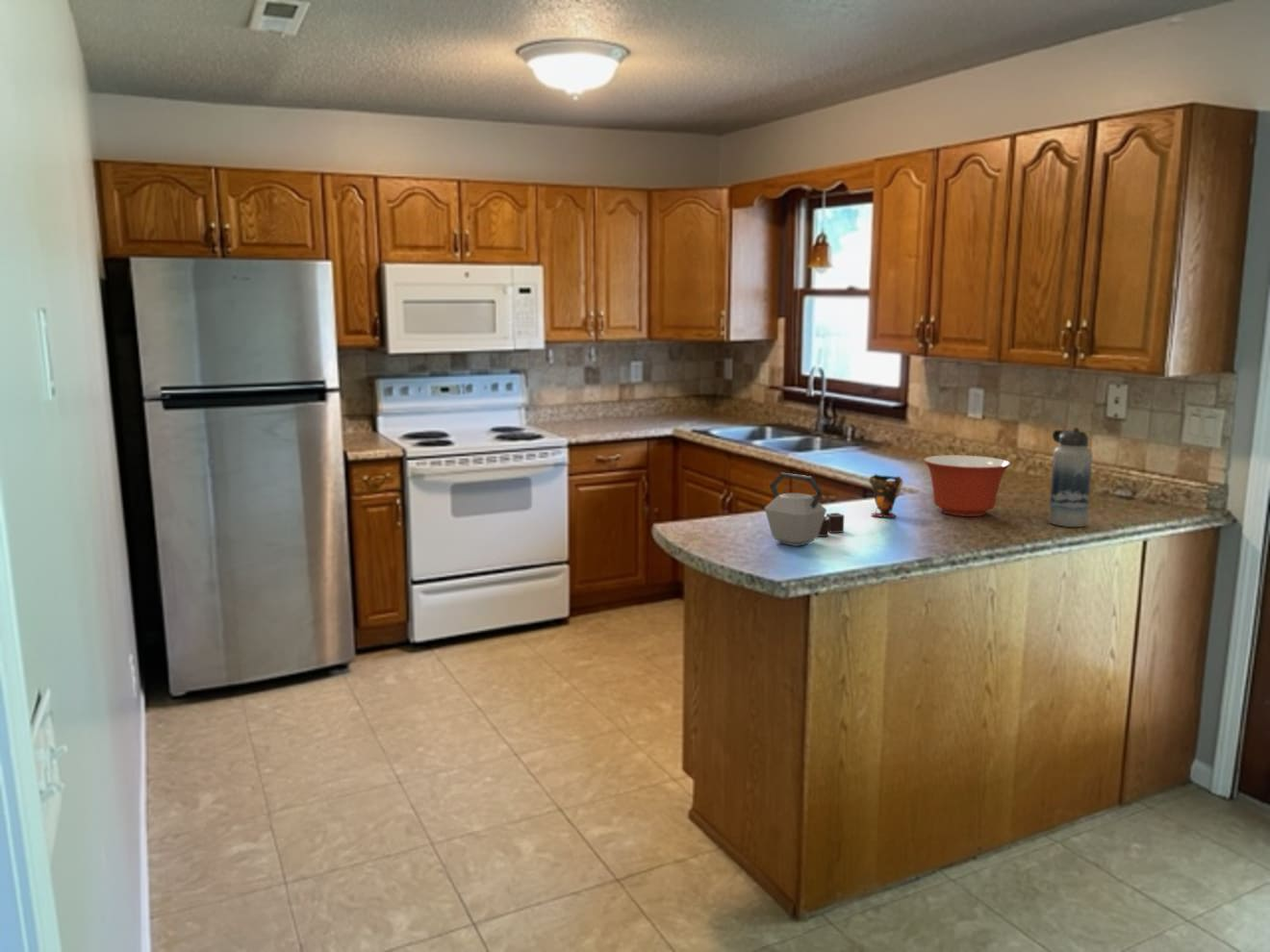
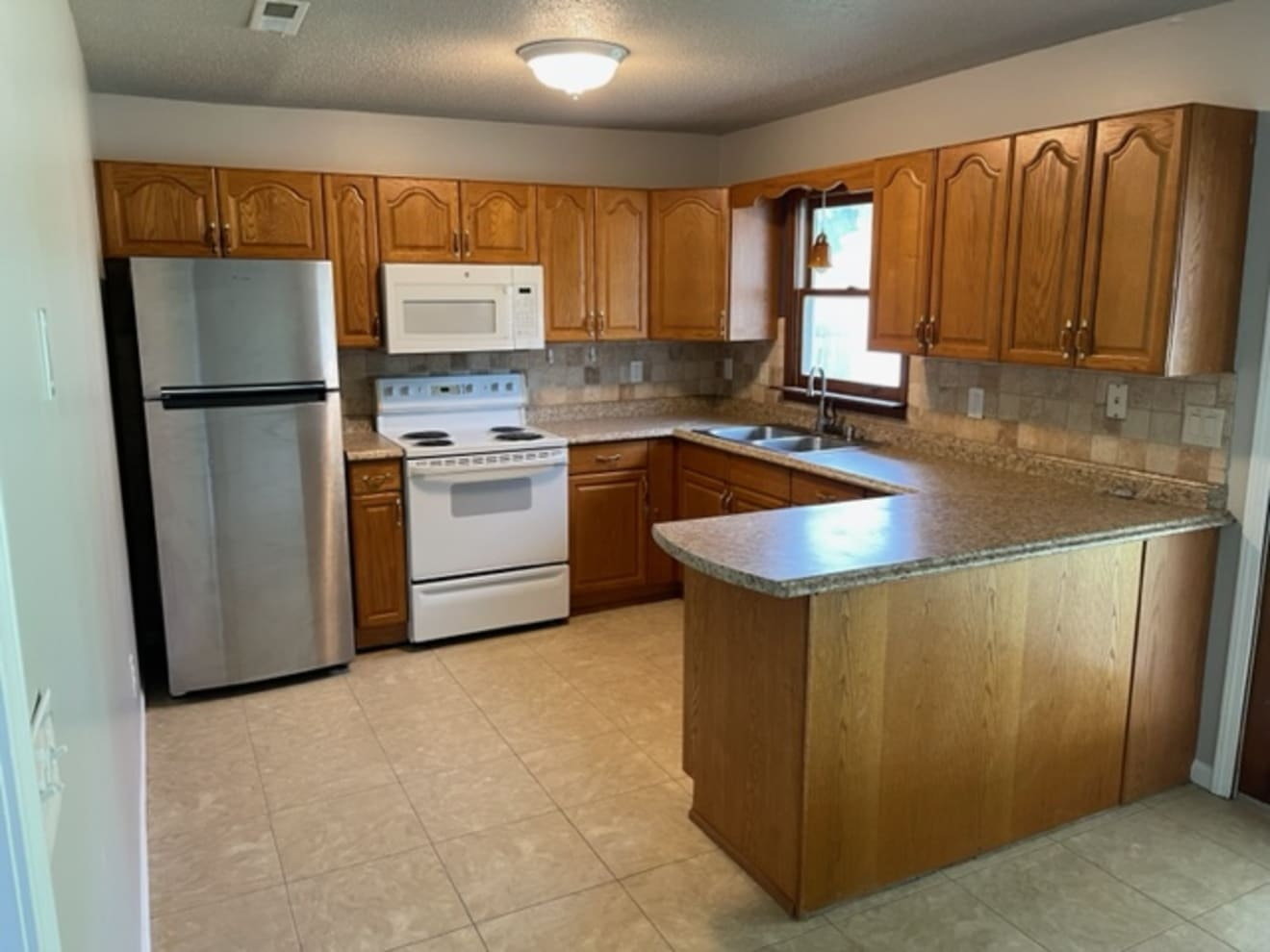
- water bottle (1070, 475)
- cup (885, 495)
- mixing bowl (965, 487)
- kettle (811, 505)
